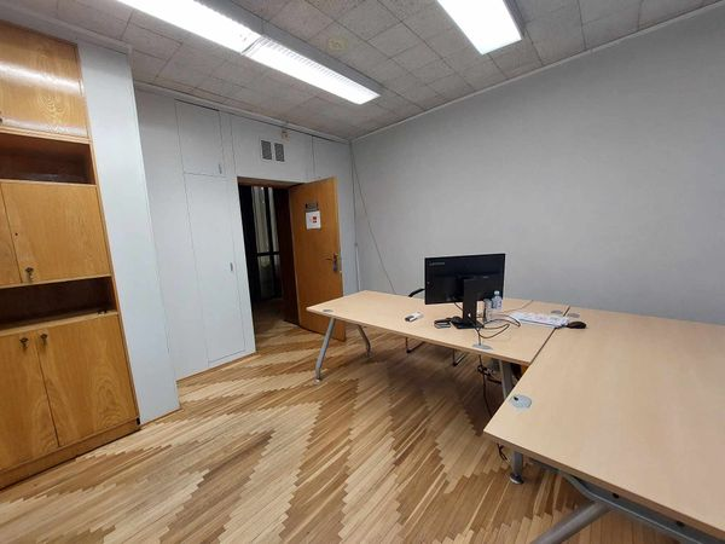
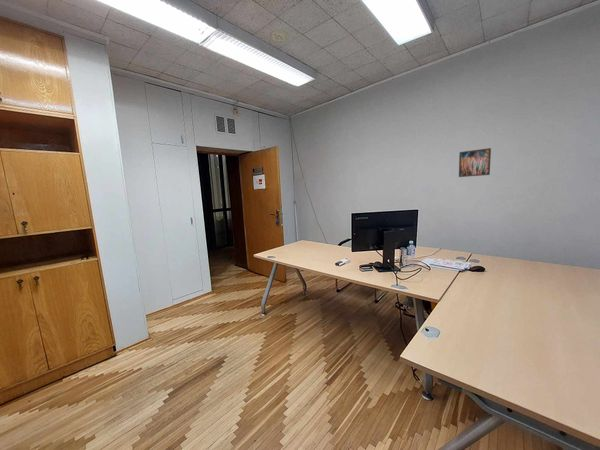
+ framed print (474, 163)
